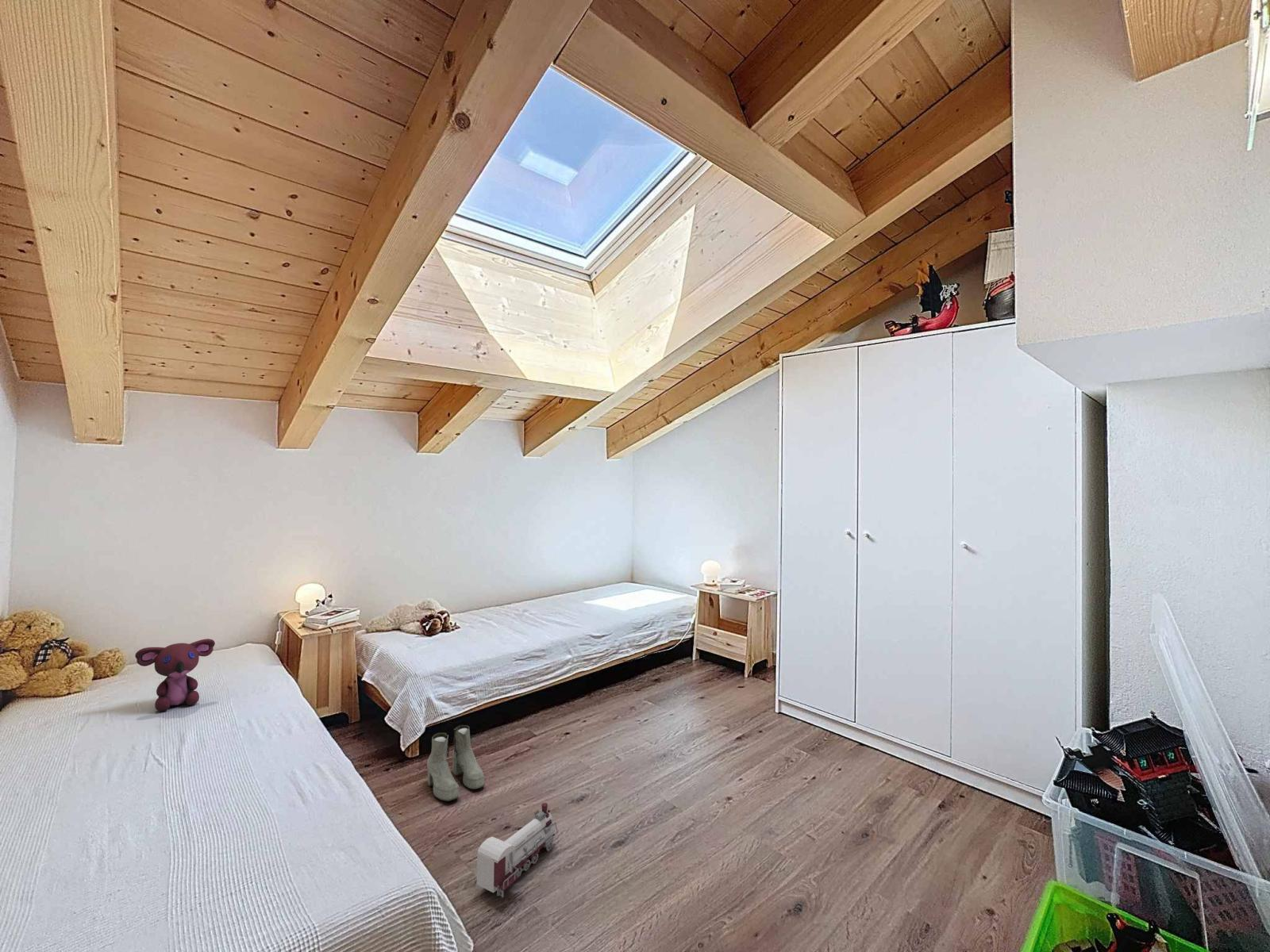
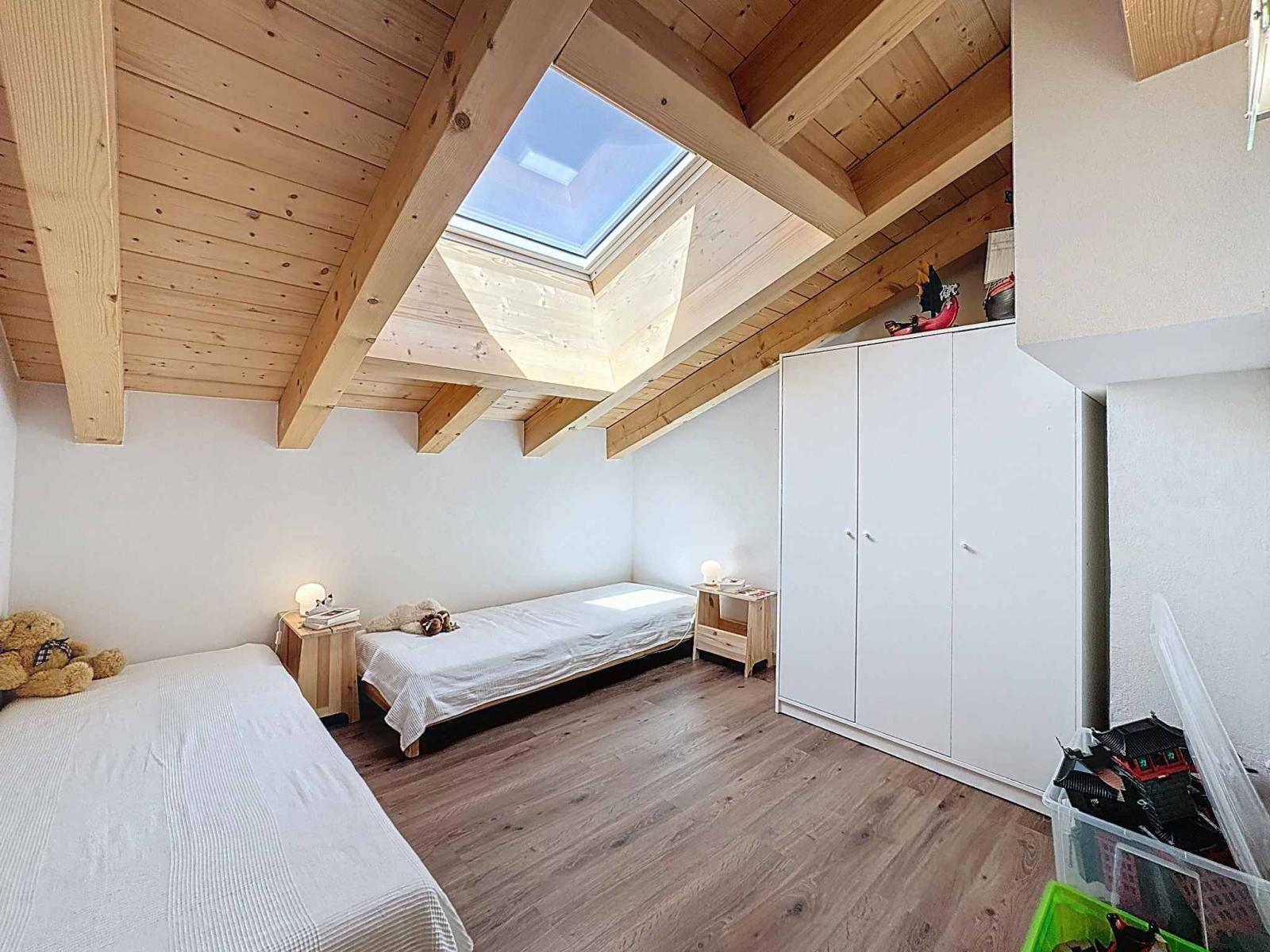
- toy train (524, 844)
- boots (456, 759)
- teddy bear (177, 675)
